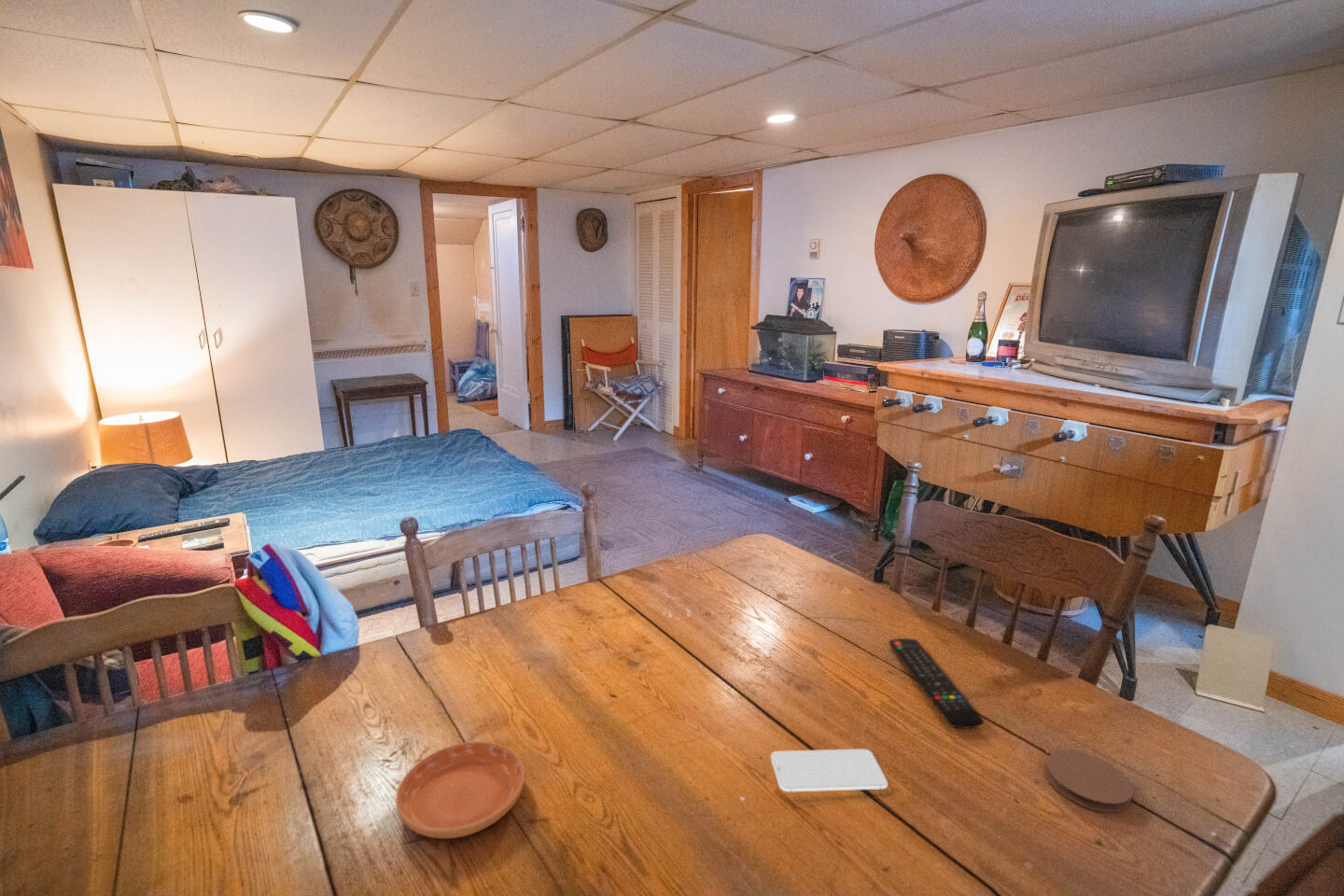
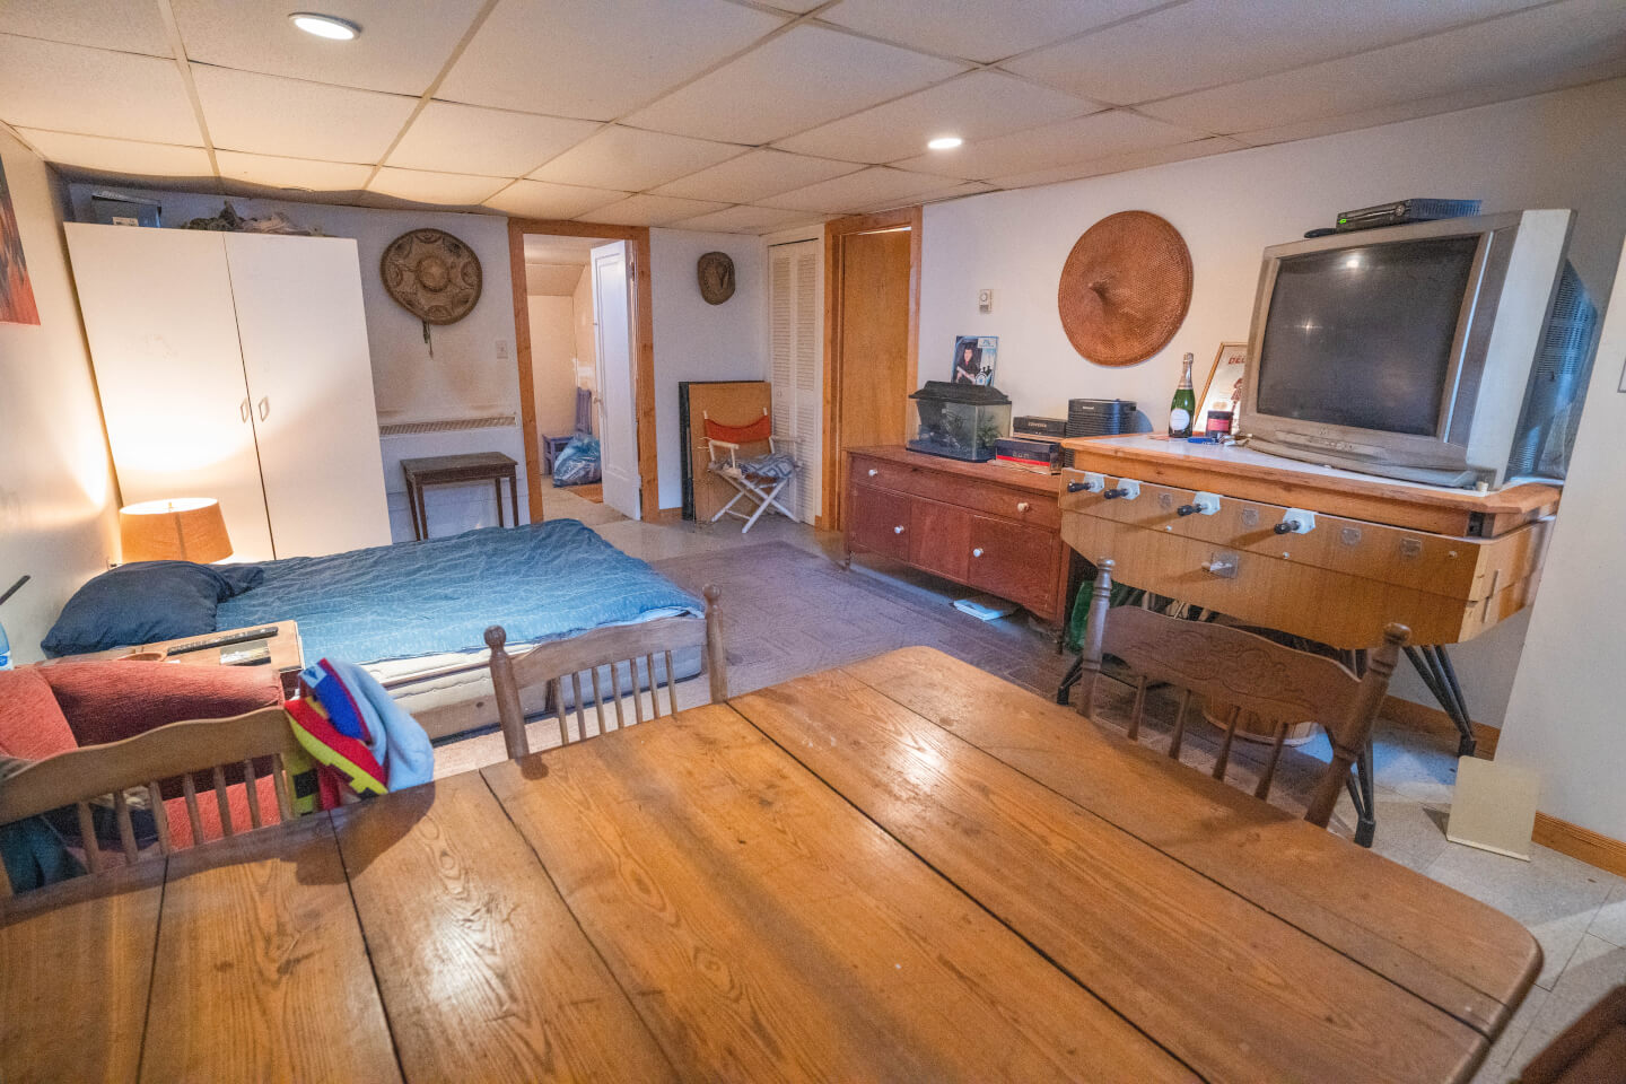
- saucer (462, 791)
- smartphone (827, 769)
- remote control (931, 679)
- coaster (1087, 779)
